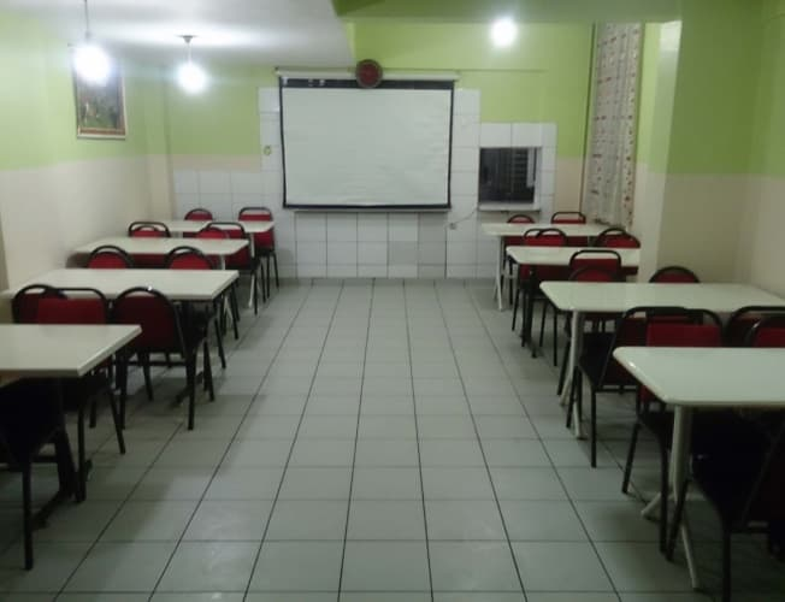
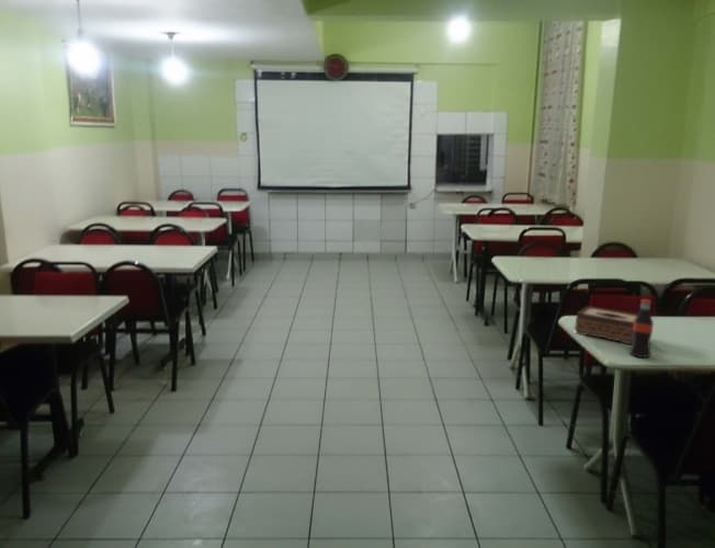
+ tissue box (609, 324)
+ bottle (643, 327)
